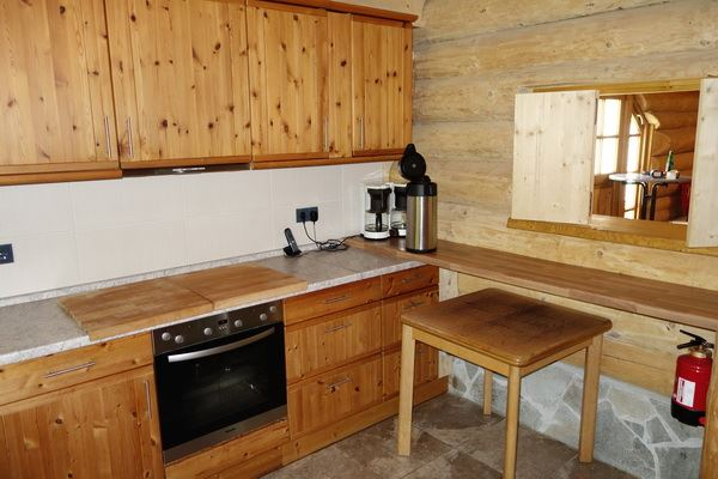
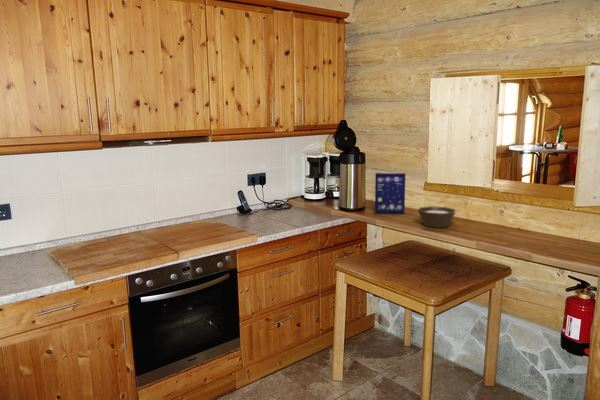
+ bowl (436, 217)
+ cereal box (389, 193)
